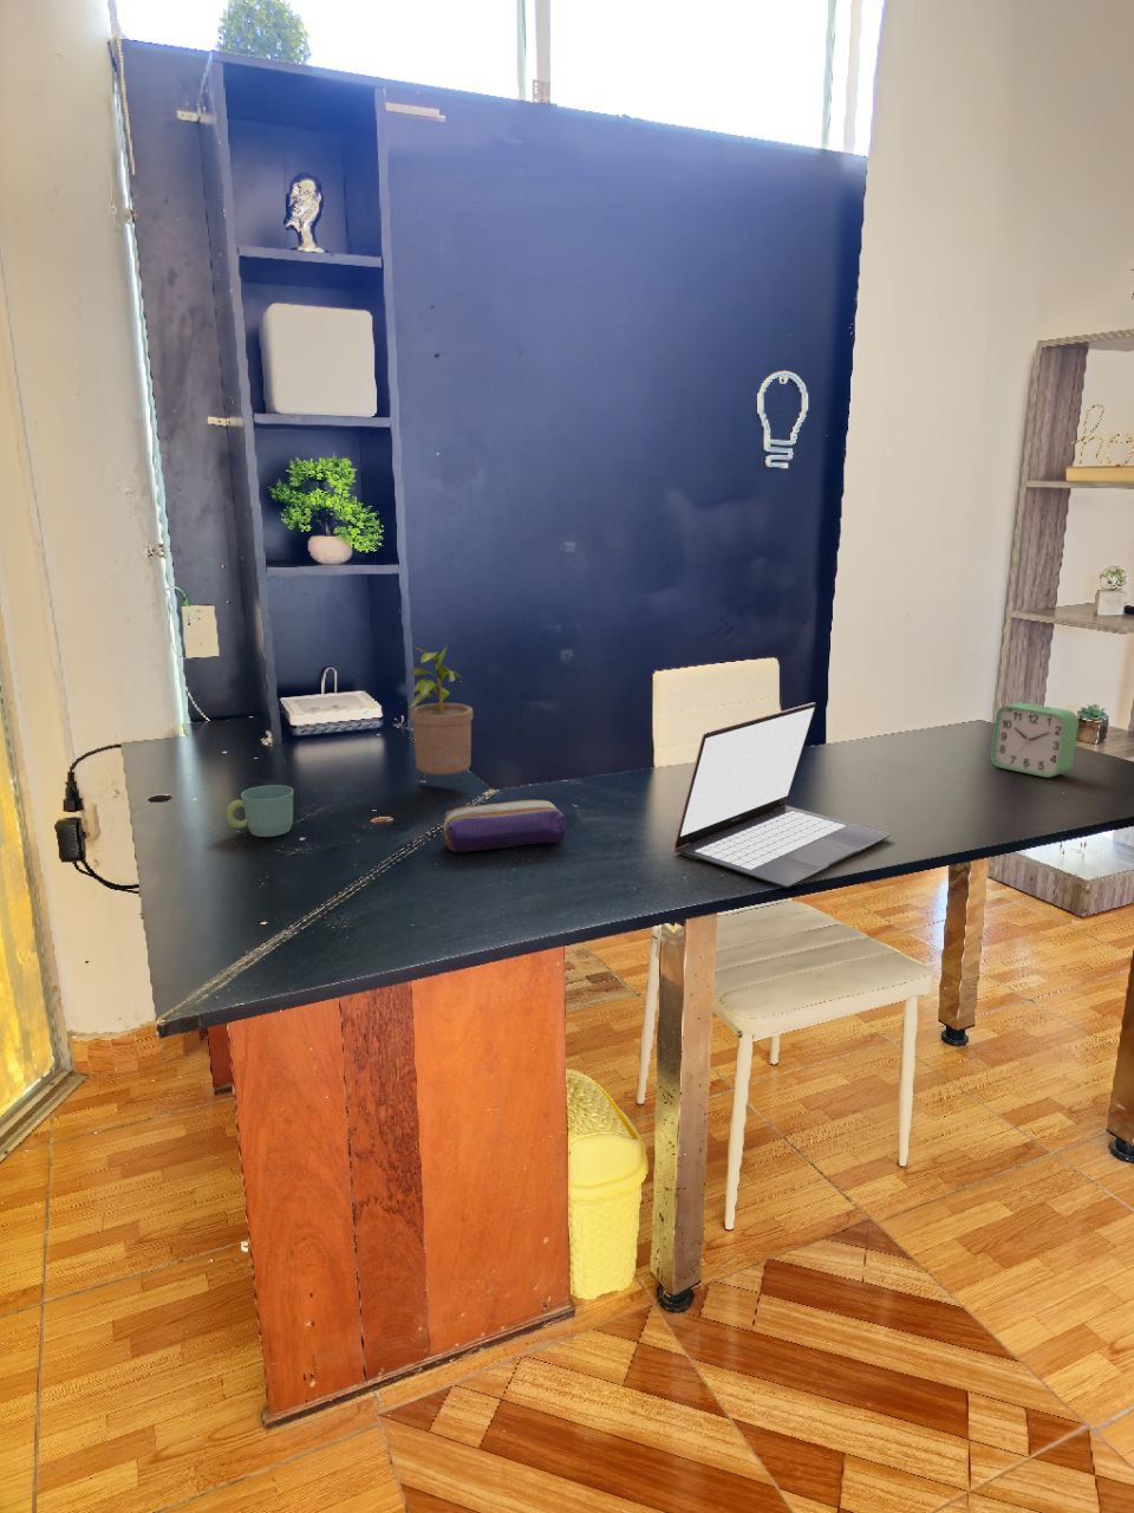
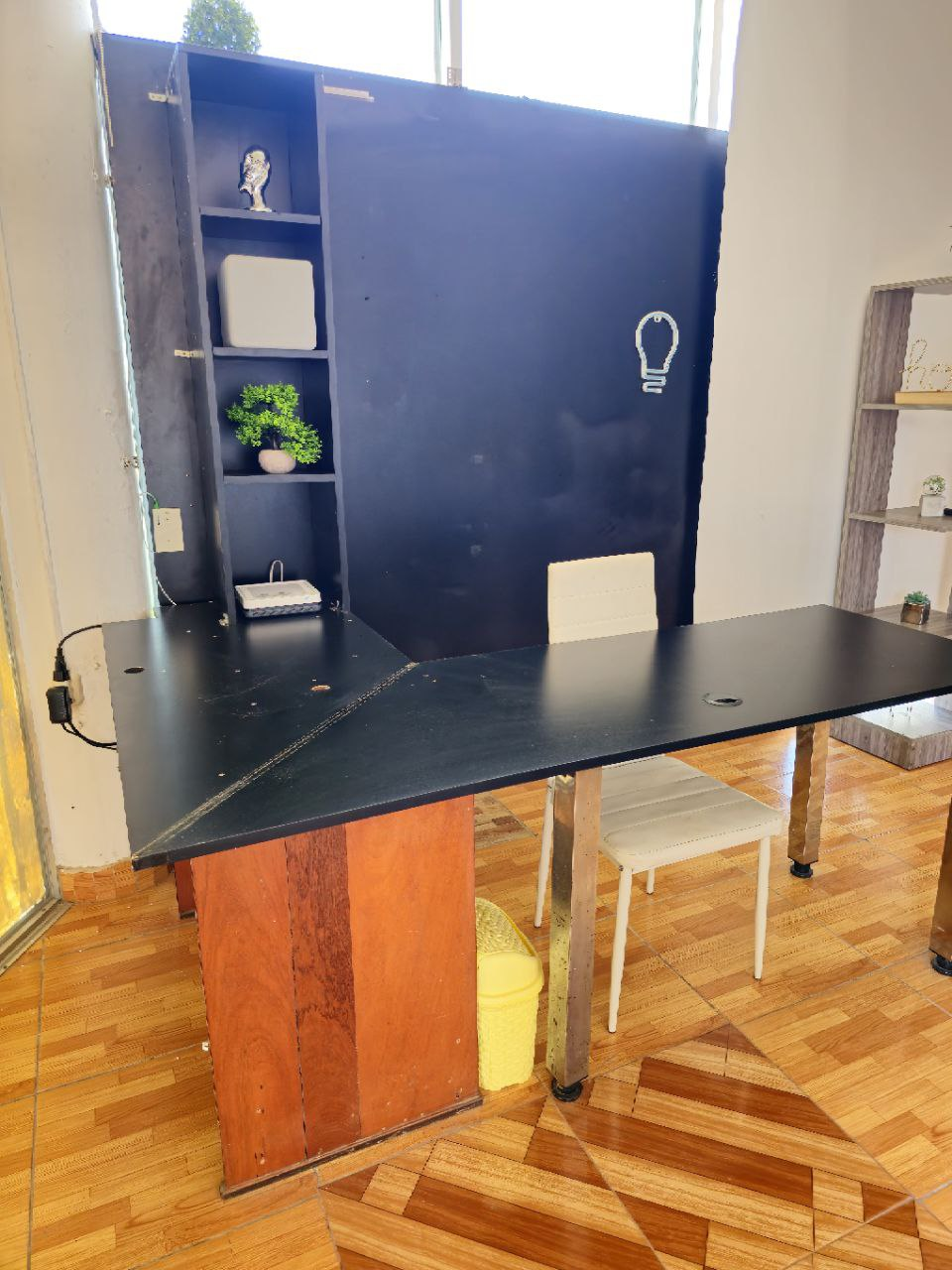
- alarm clock (1034, 739)
- potted plant (437, 718)
- laptop (787, 785)
- mug (261, 812)
- pencil case (505, 826)
